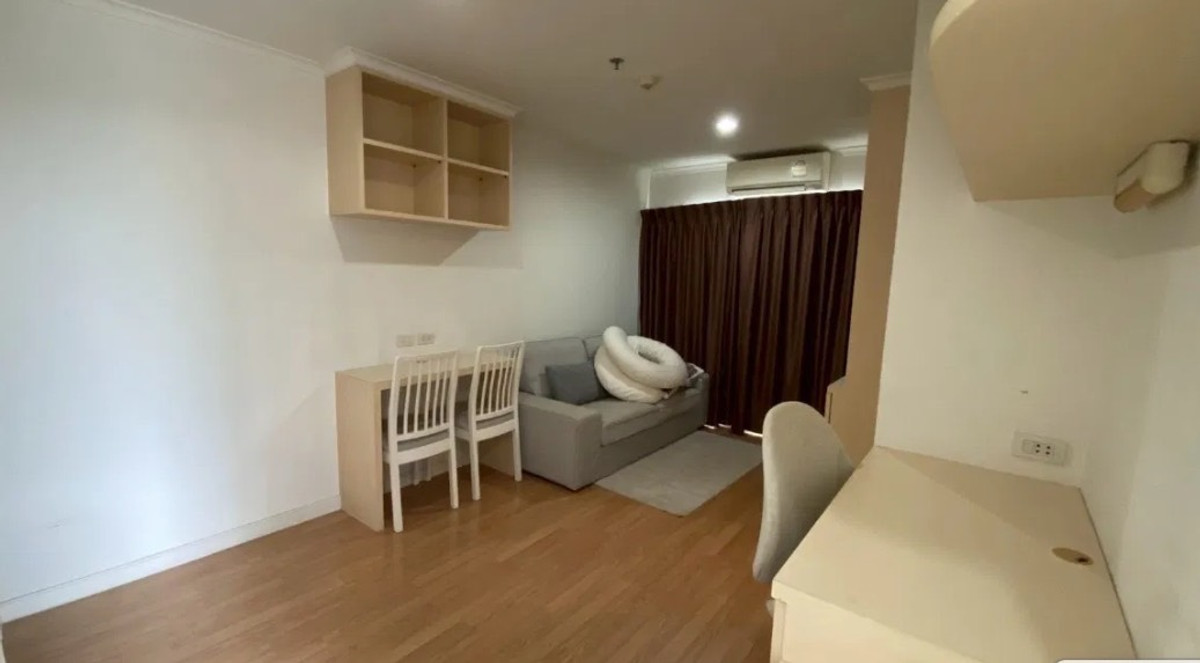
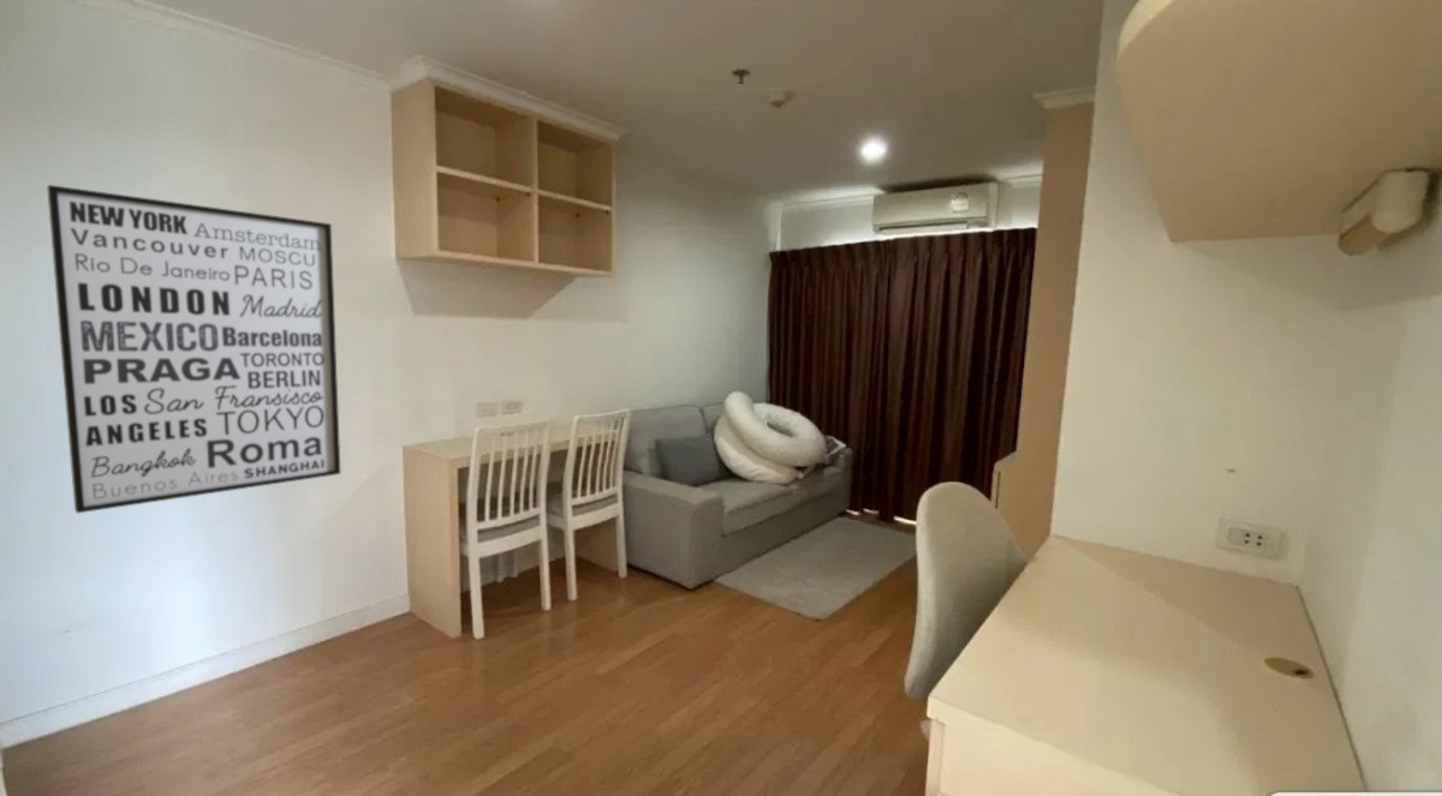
+ wall art (216, 352)
